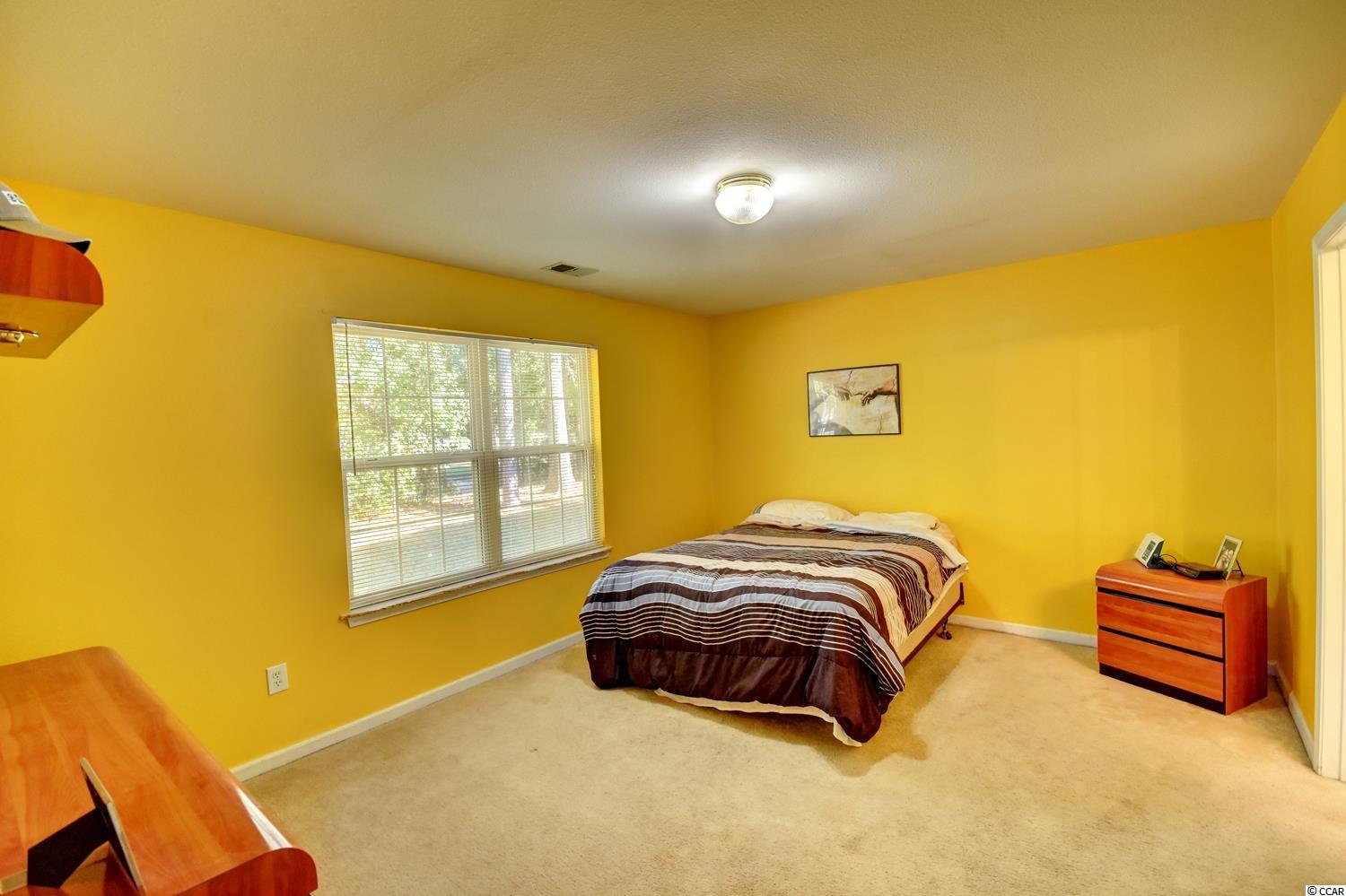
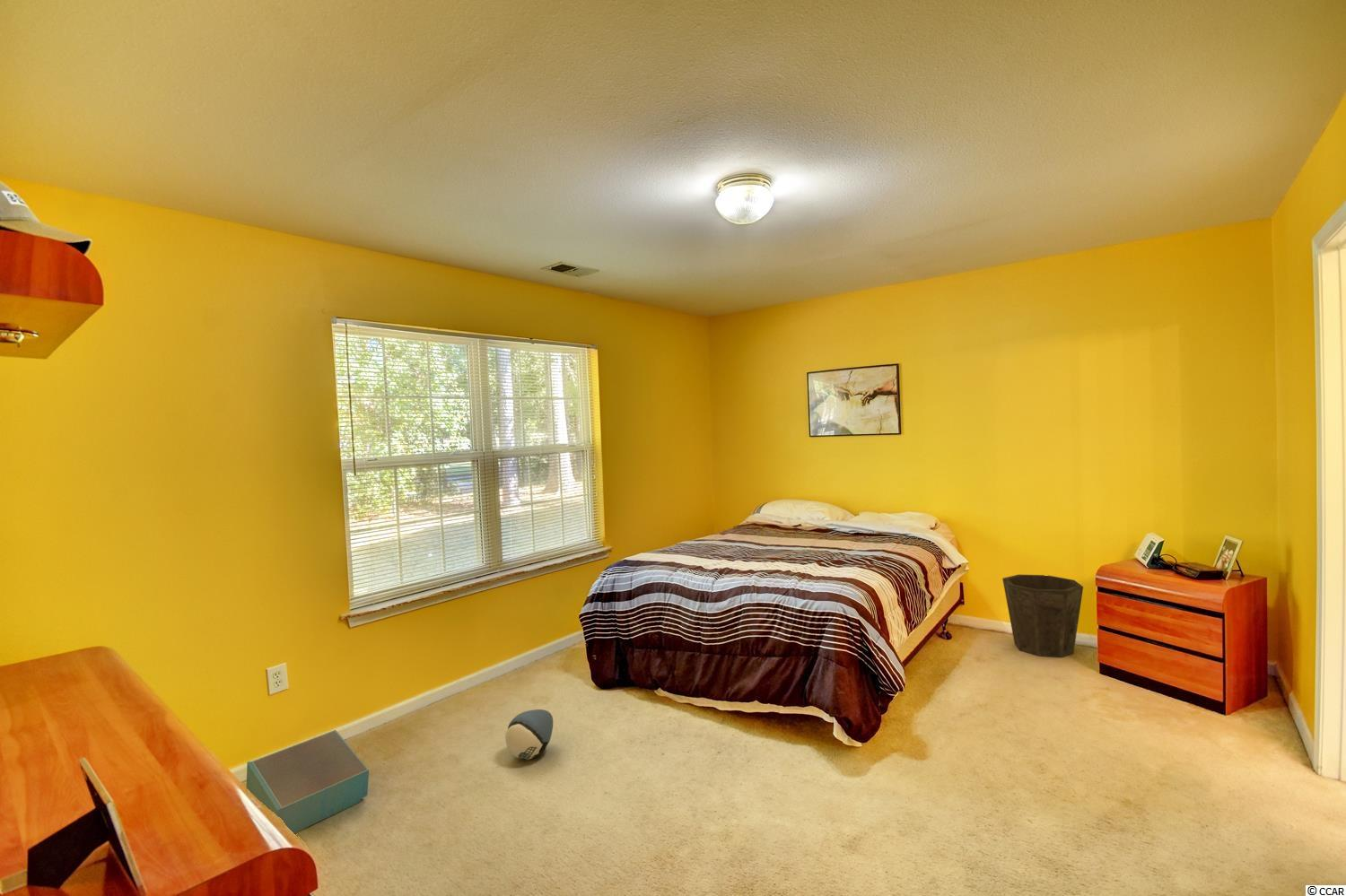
+ ball (529, 733)
+ storage bin (296, 771)
+ waste bin (1042, 615)
